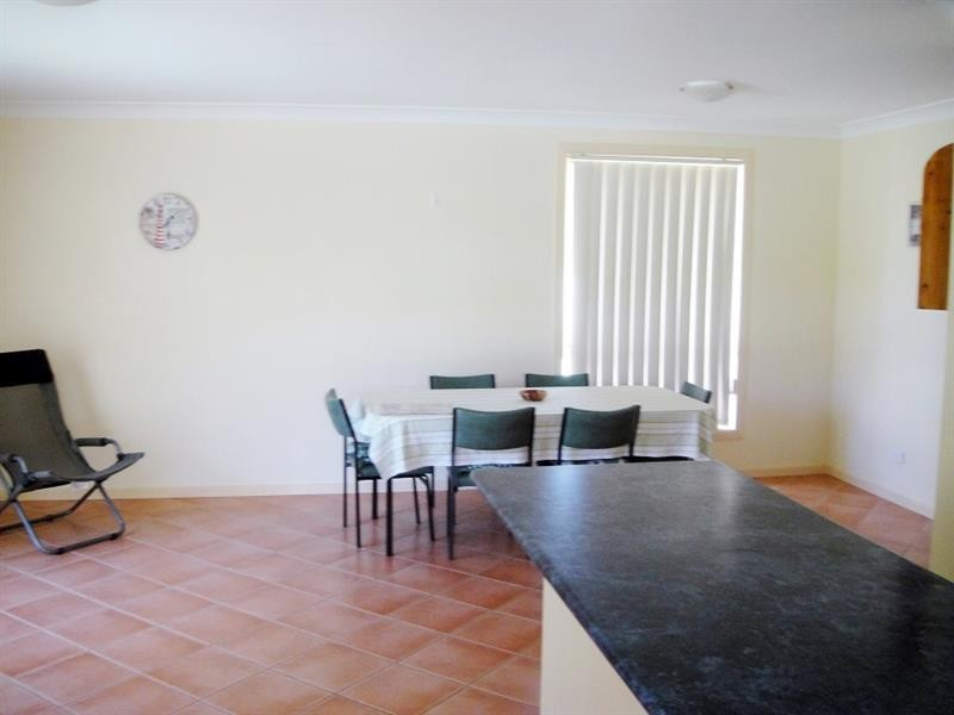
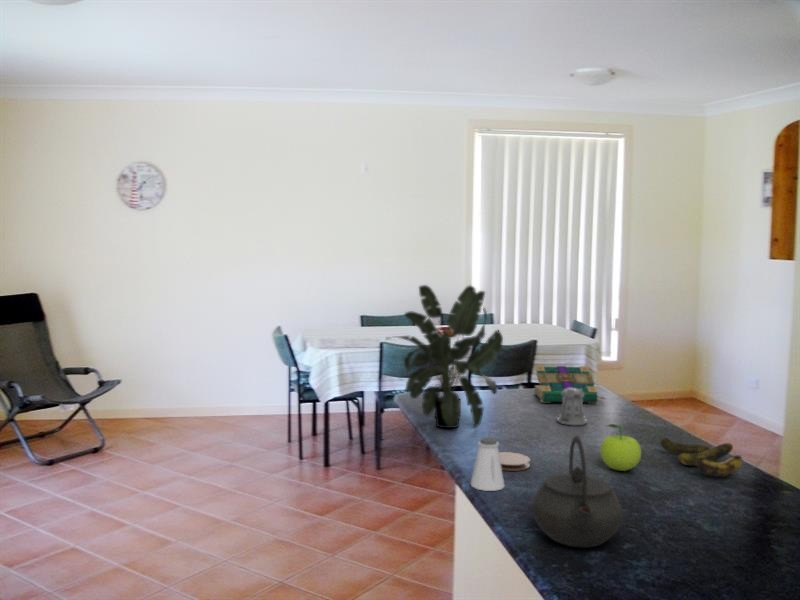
+ potted plant (440, 355)
+ saltshaker (488, 462)
+ banana (705, 454)
+ kettle (578, 489)
+ coaster (508, 461)
+ pepper shaker (574, 404)
+ fruit (617, 445)
+ book (569, 383)
